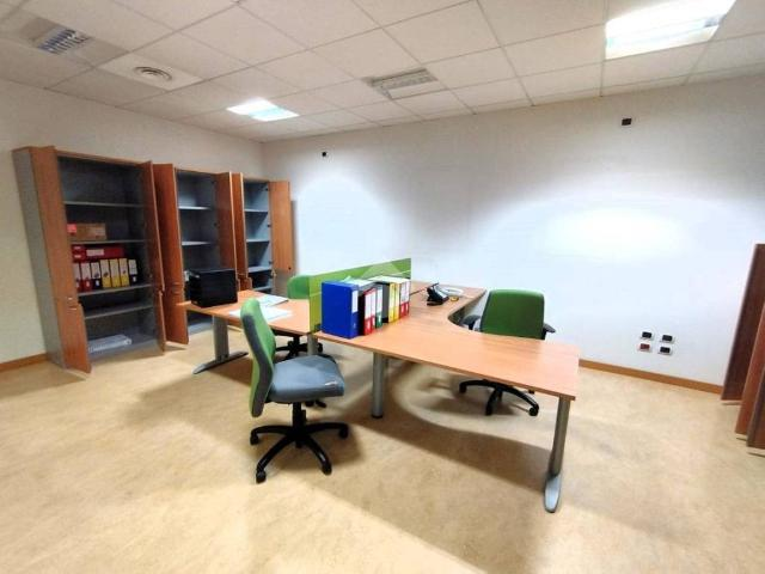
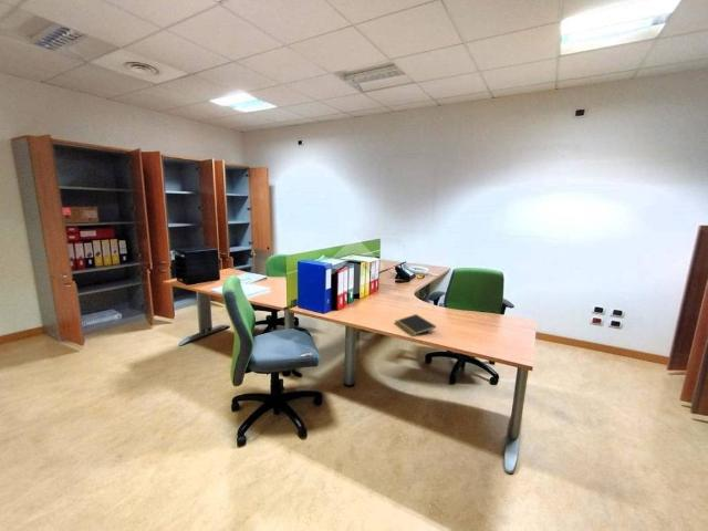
+ notepad (414, 324)
